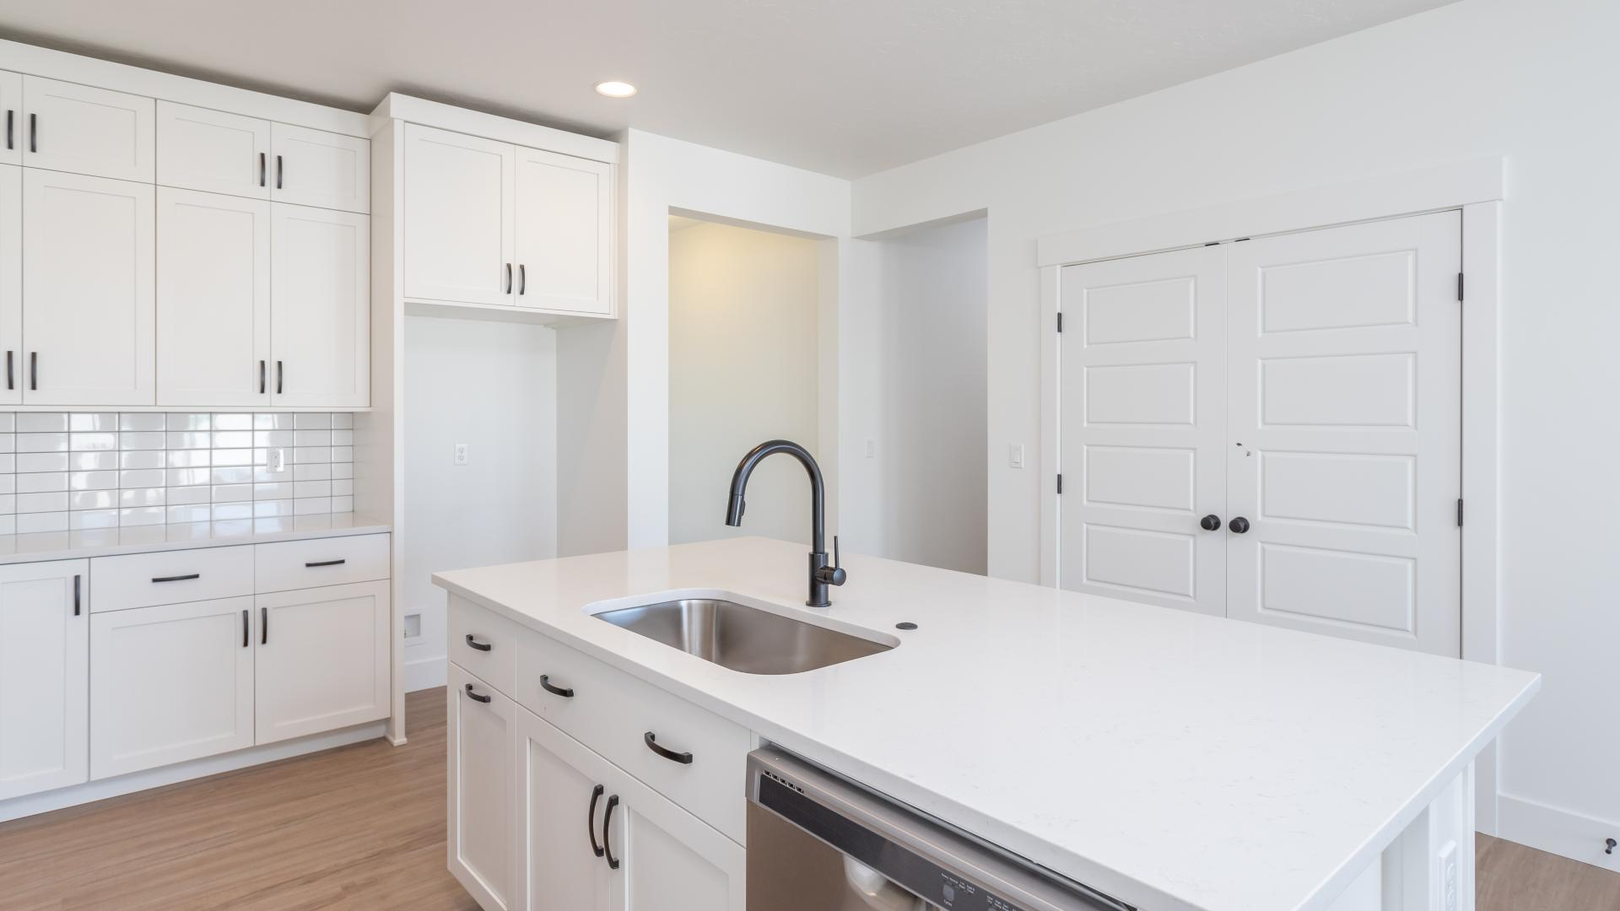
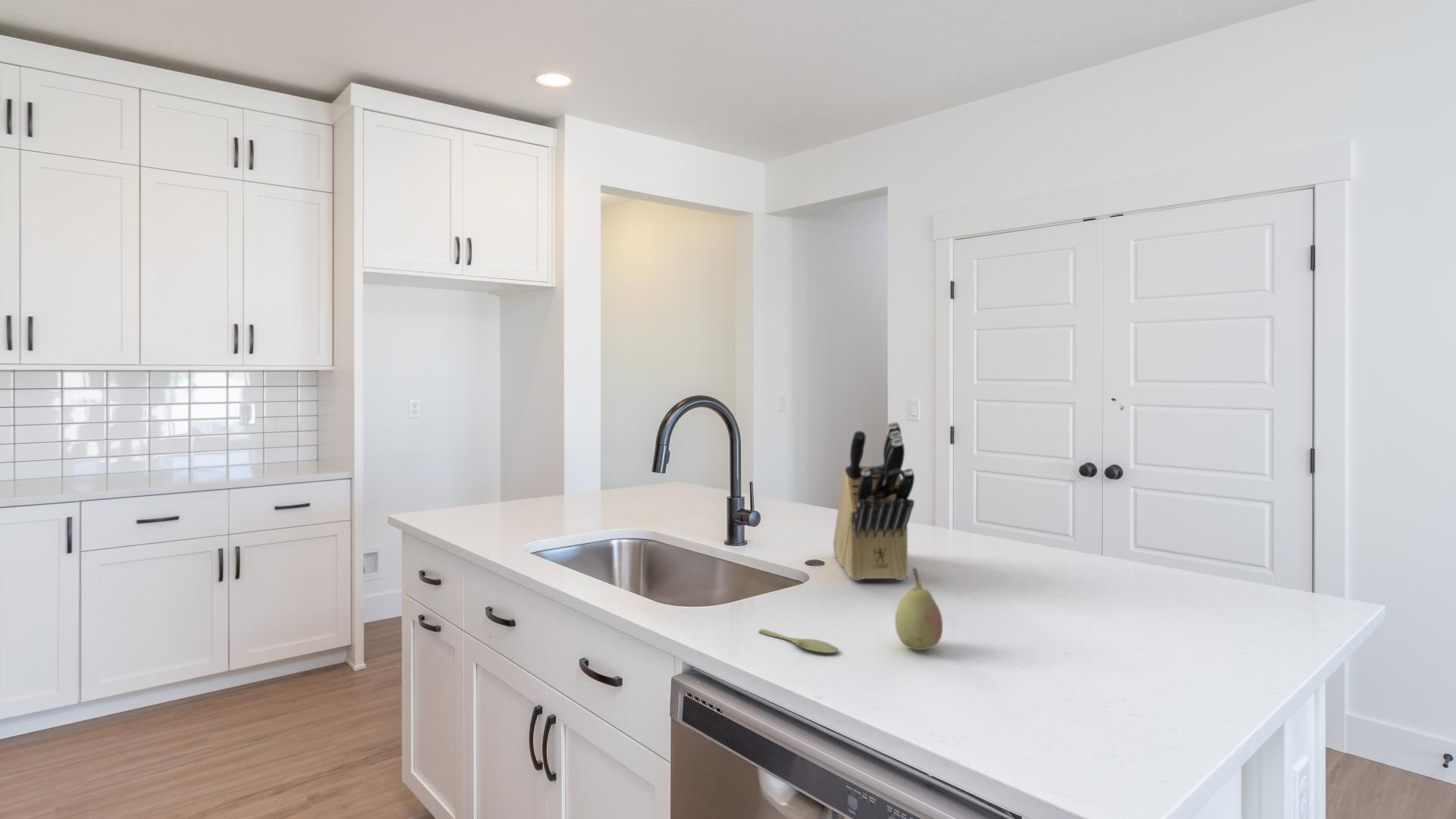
+ knife block (871, 496)
+ spoon (795, 639)
+ fruit (918, 607)
